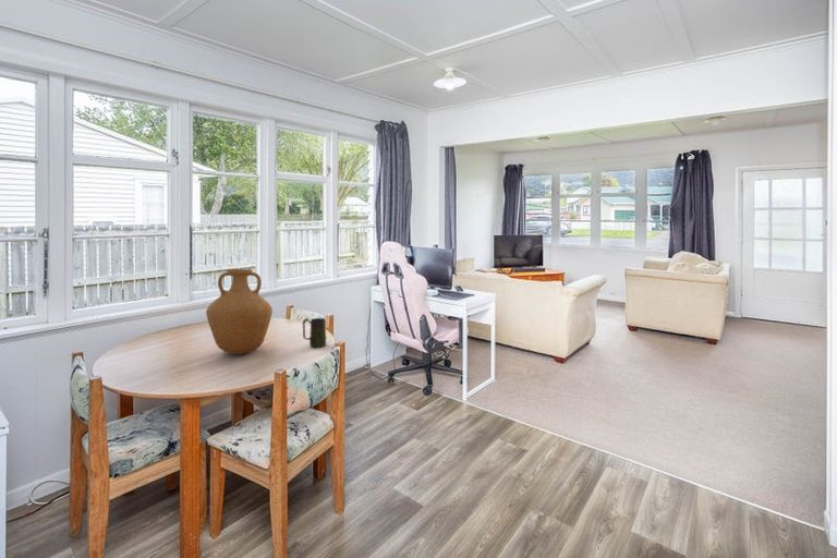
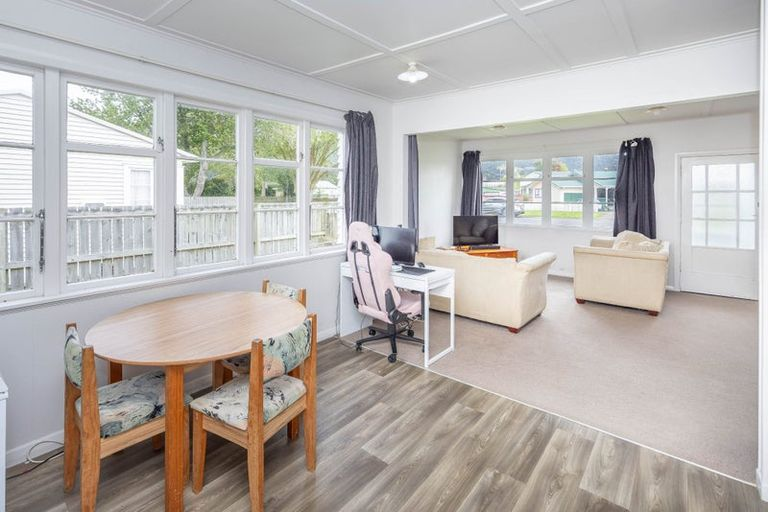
- mug (314, 331)
- vase (240, 311)
